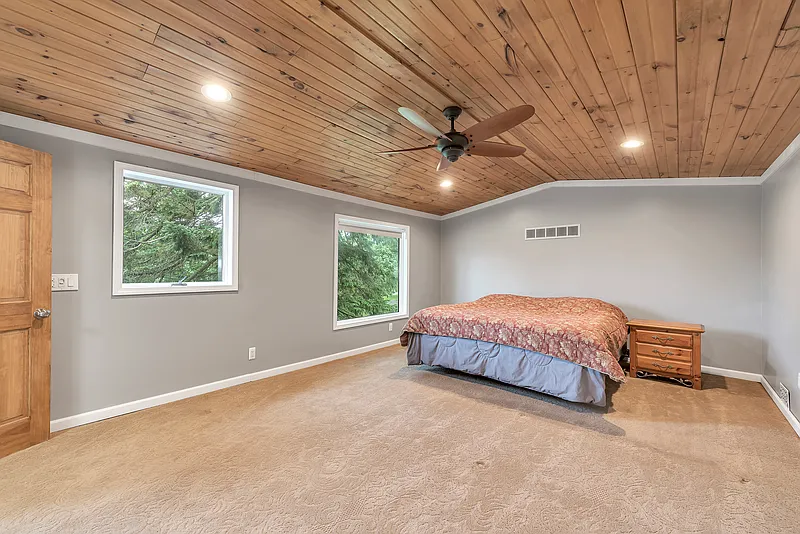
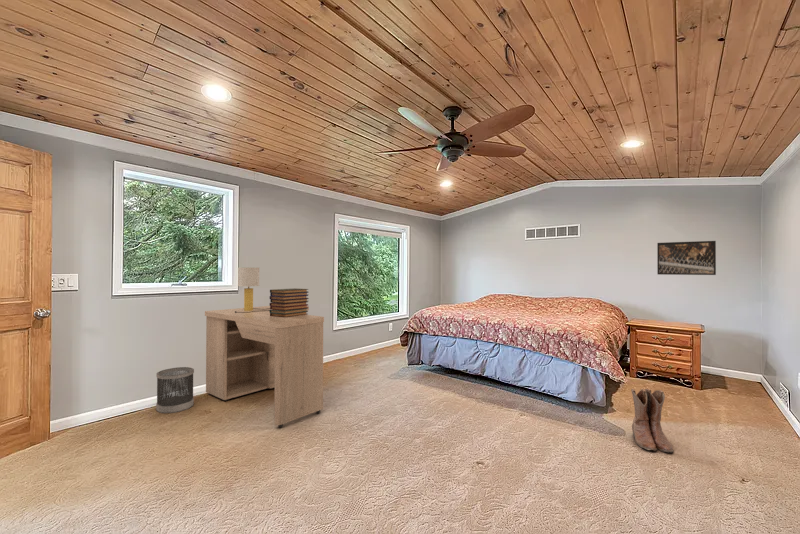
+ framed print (685, 258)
+ boots (651, 417)
+ table lamp (252, 288)
+ wastebasket (175, 389)
+ desk (283, 353)
+ book stack (289, 302)
